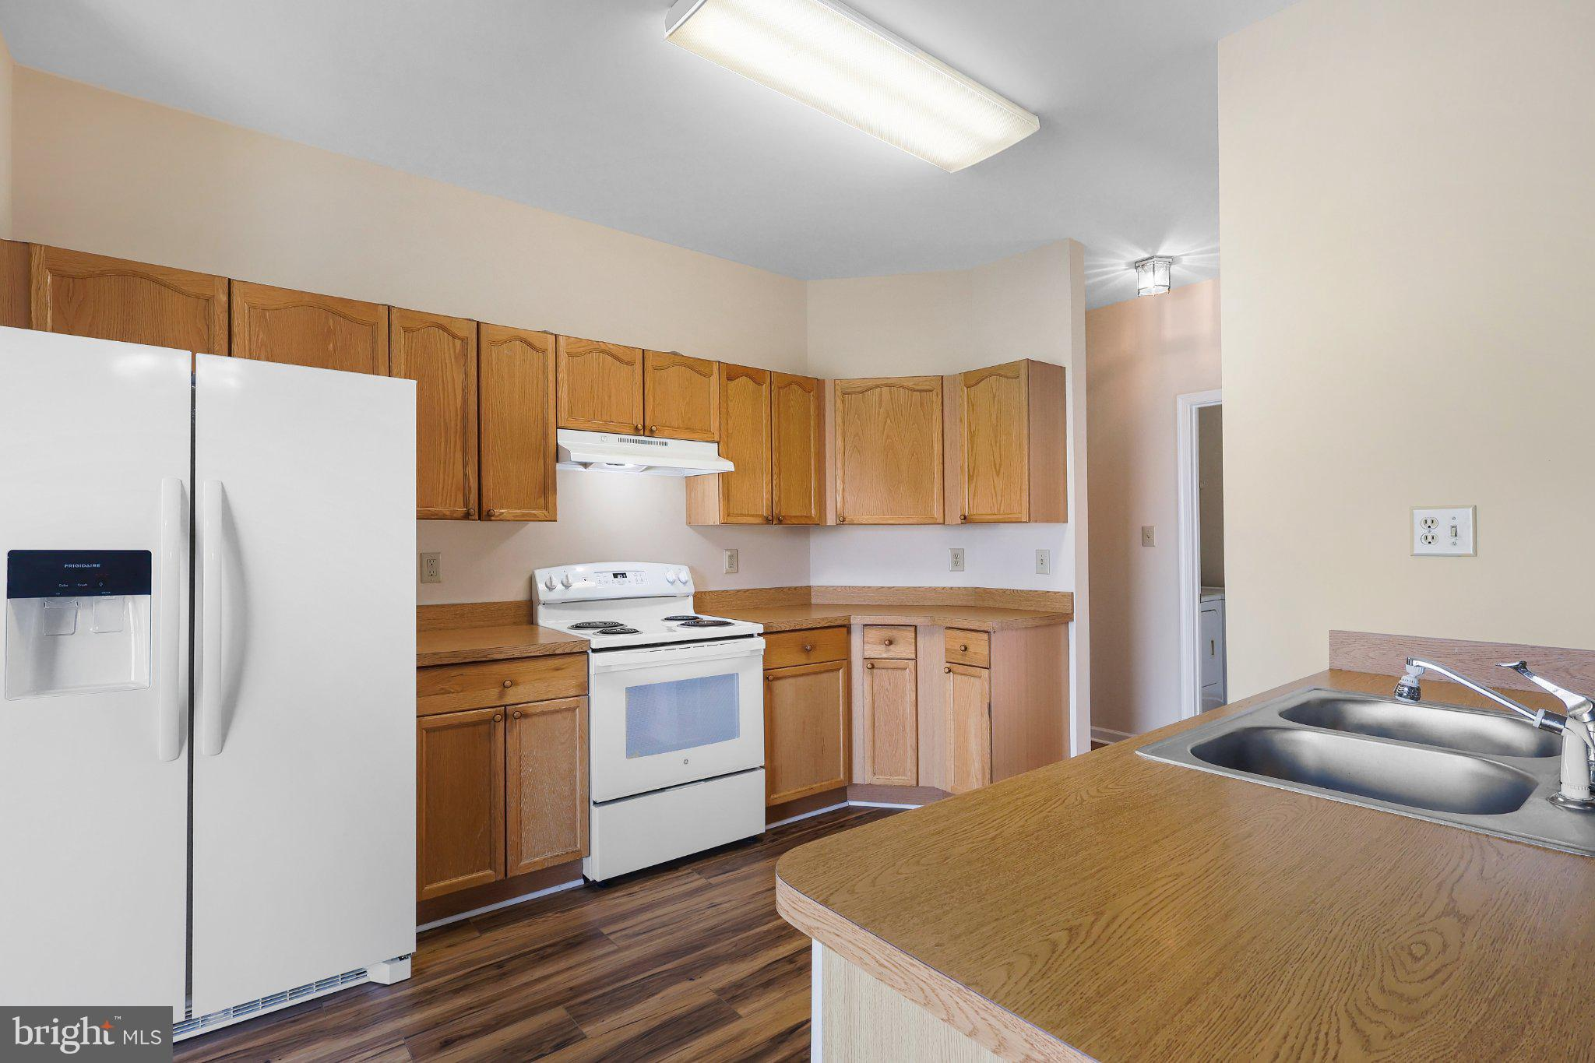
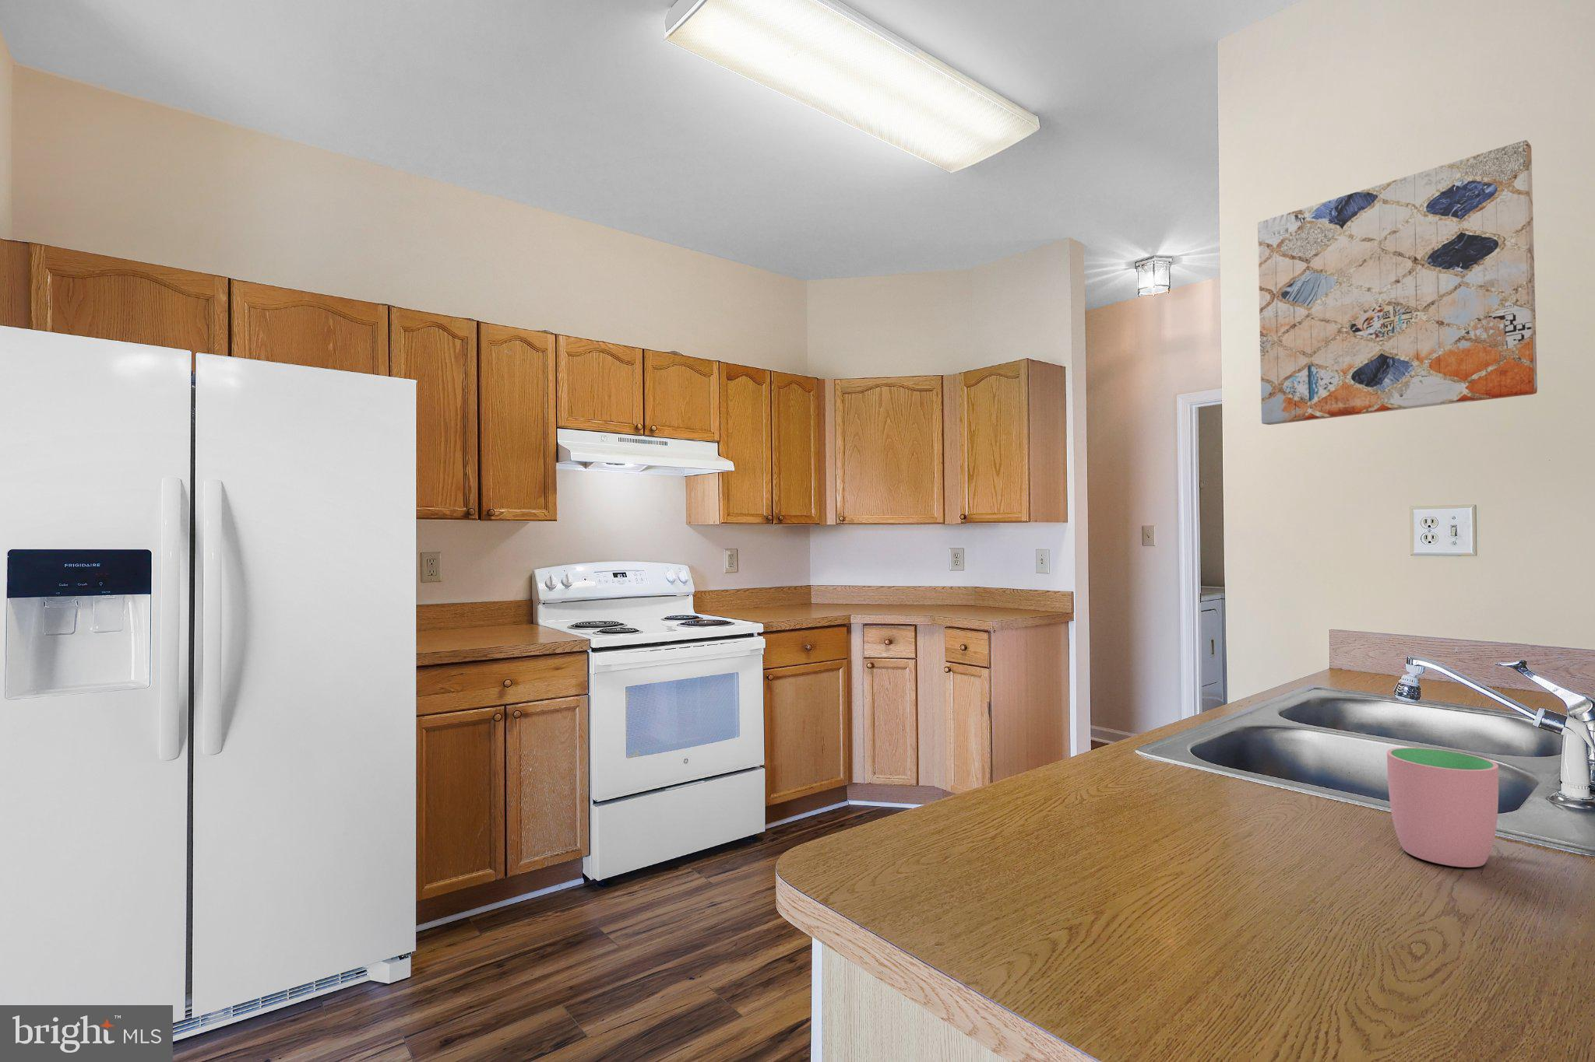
+ cup (1452, 805)
+ wall art (1383, 299)
